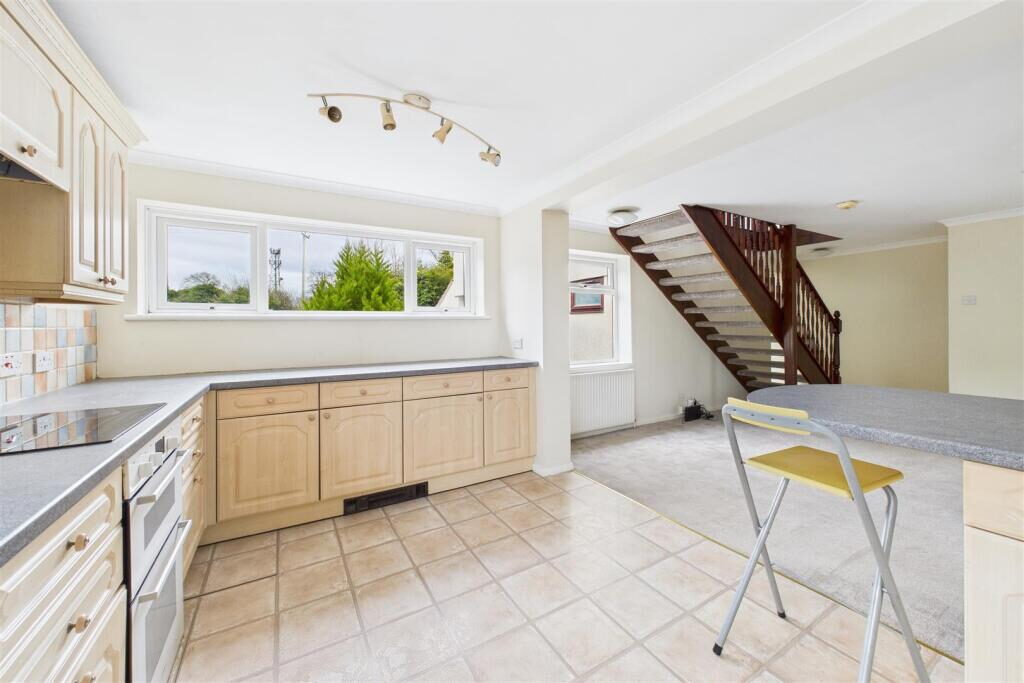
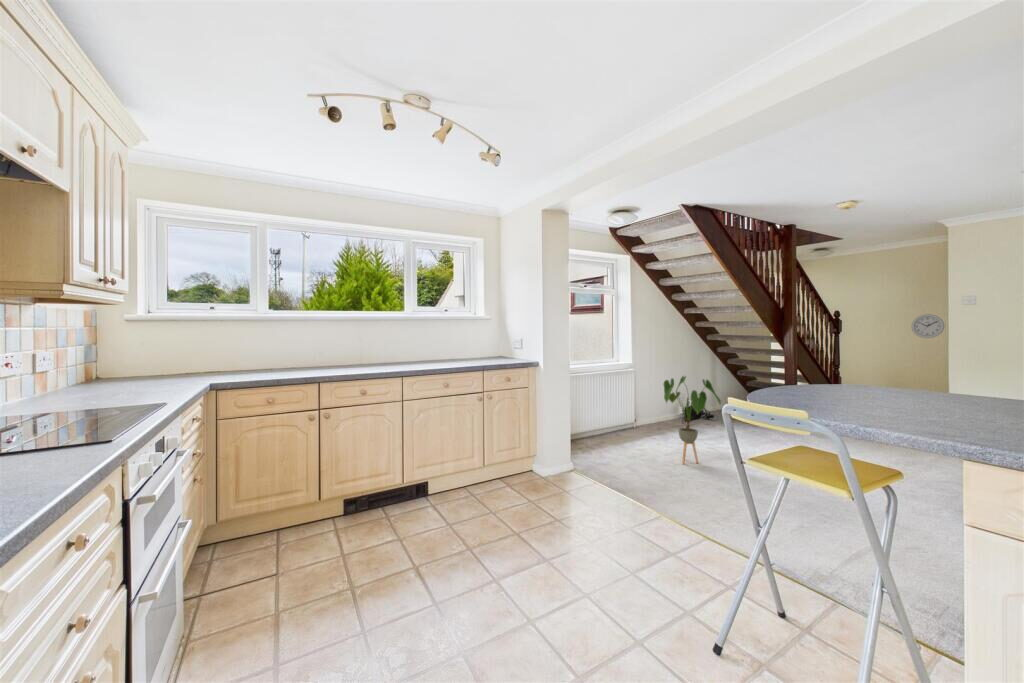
+ wall clock (927, 326)
+ house plant (691, 419)
